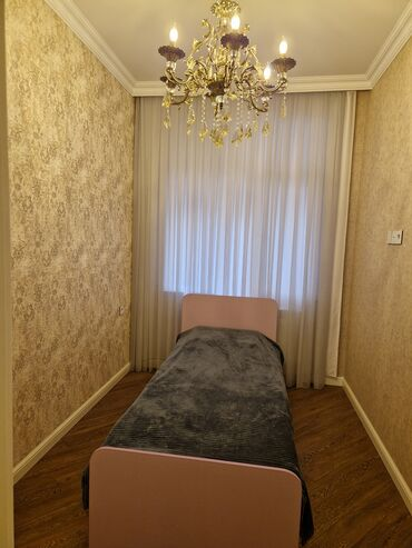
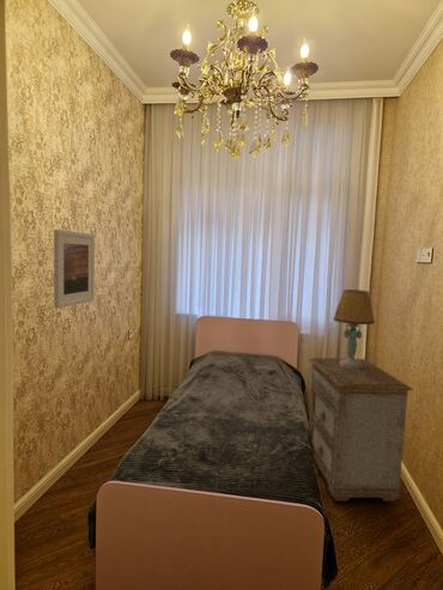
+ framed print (75, 268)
+ table lamp (353, 328)
+ nightstand (351, 422)
